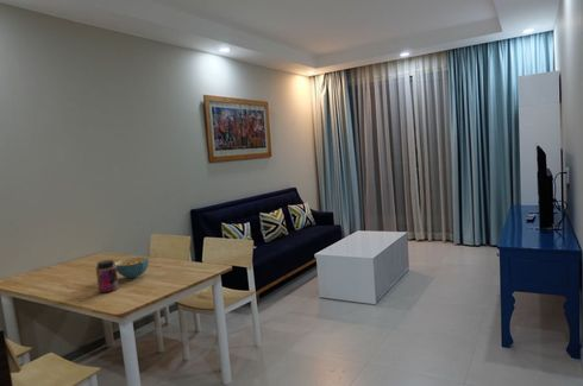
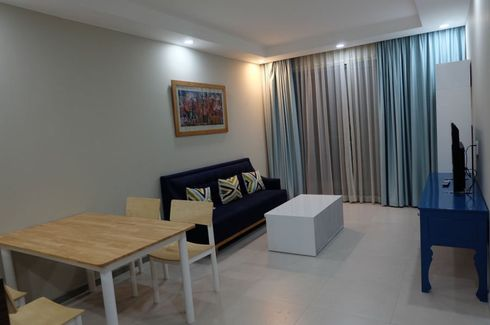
- cereal bowl (132, 268)
- jar (106, 276)
